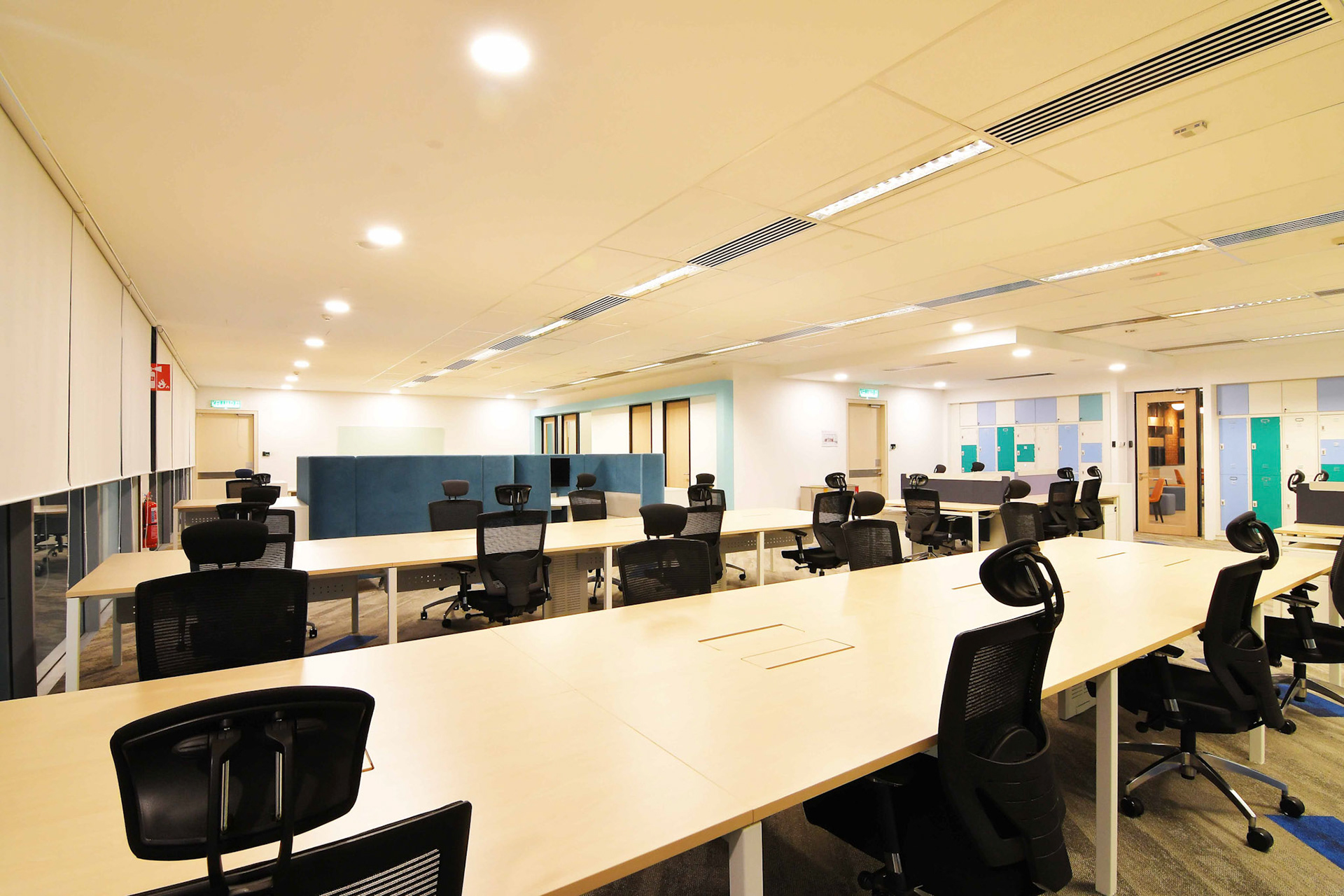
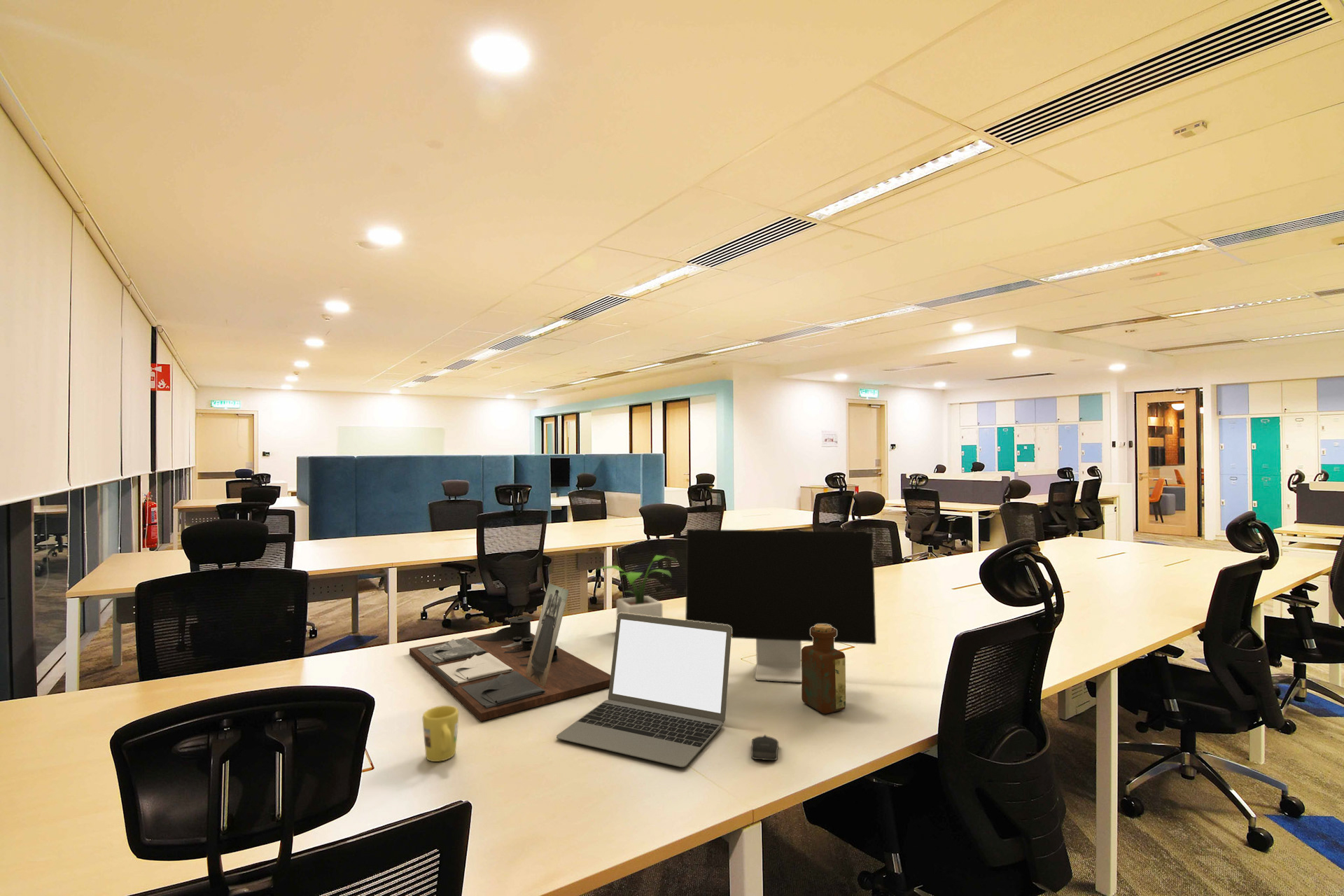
+ computer mouse (764, 745)
+ bottle (822, 666)
+ mug (442, 736)
+ potted plant (644, 596)
+ desk organizer (508, 621)
+ laptop (647, 680)
+ computer monitor (778, 600)
